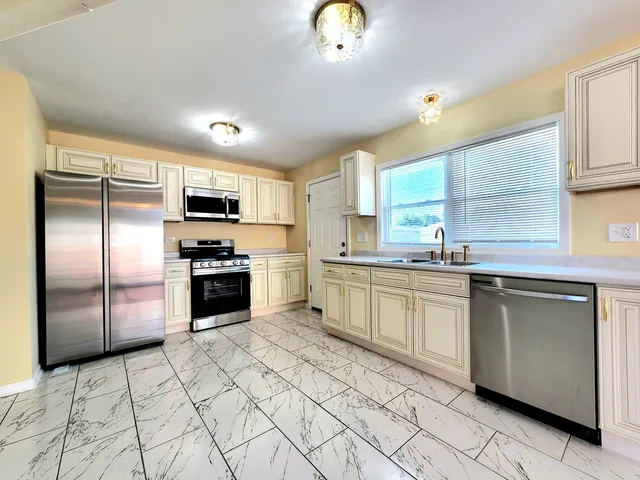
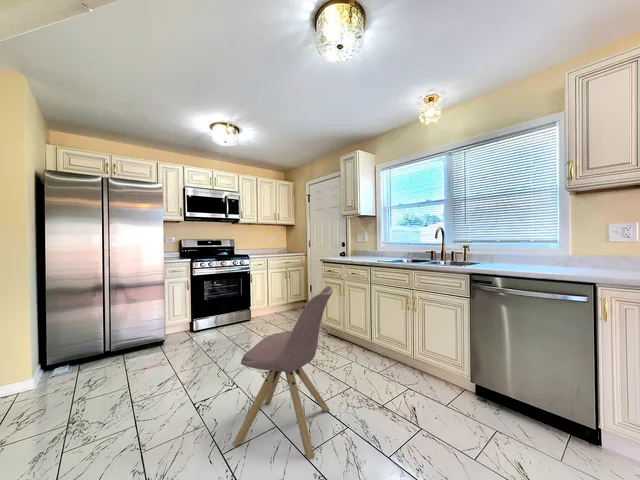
+ chair (288, 357)
